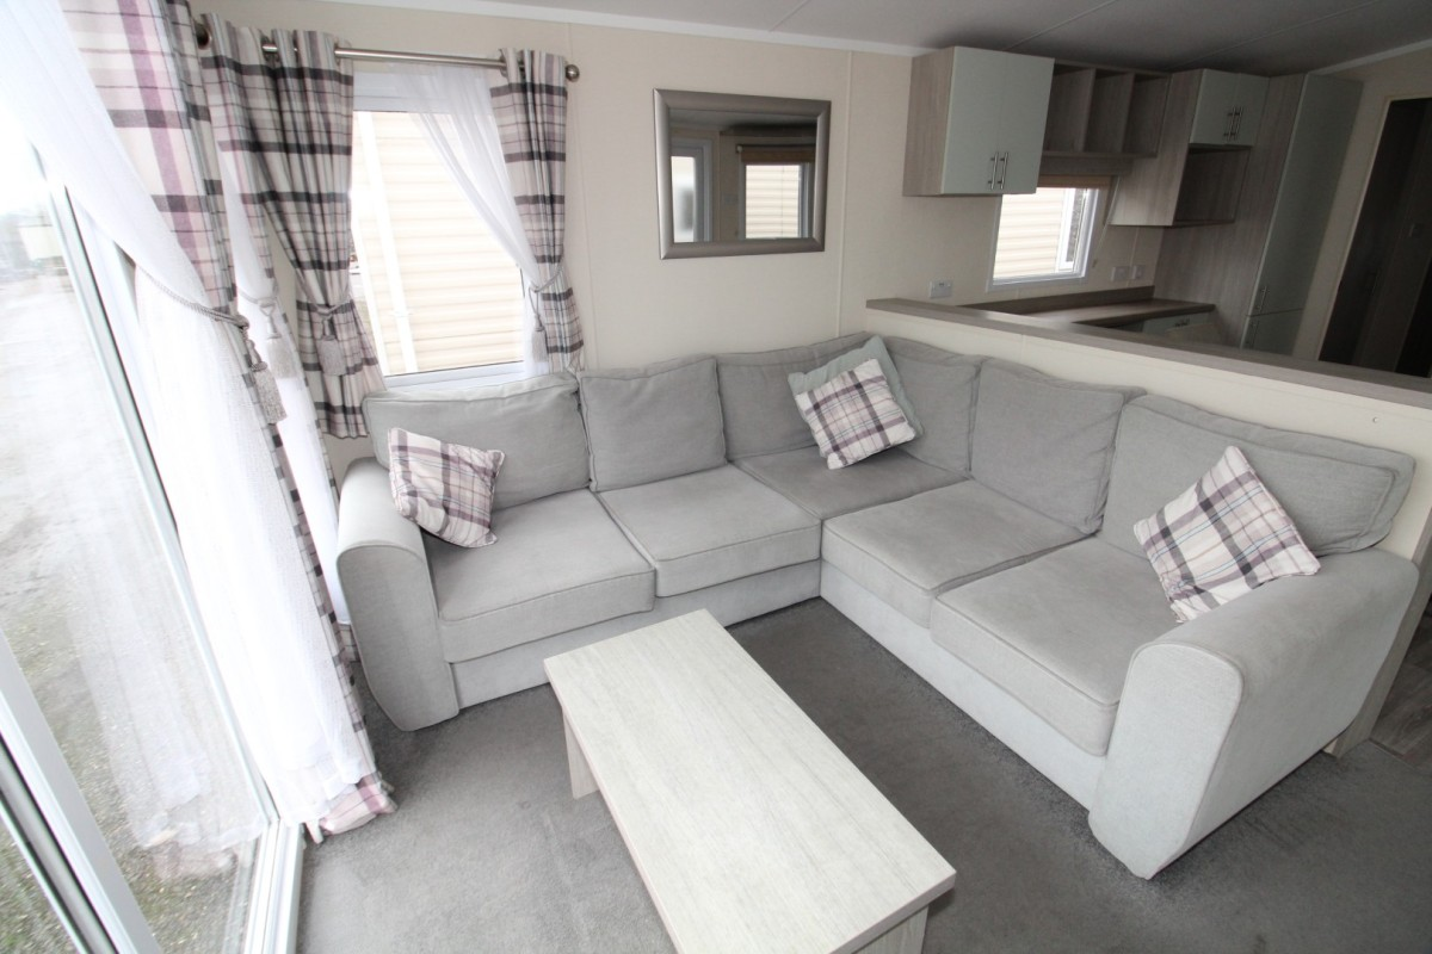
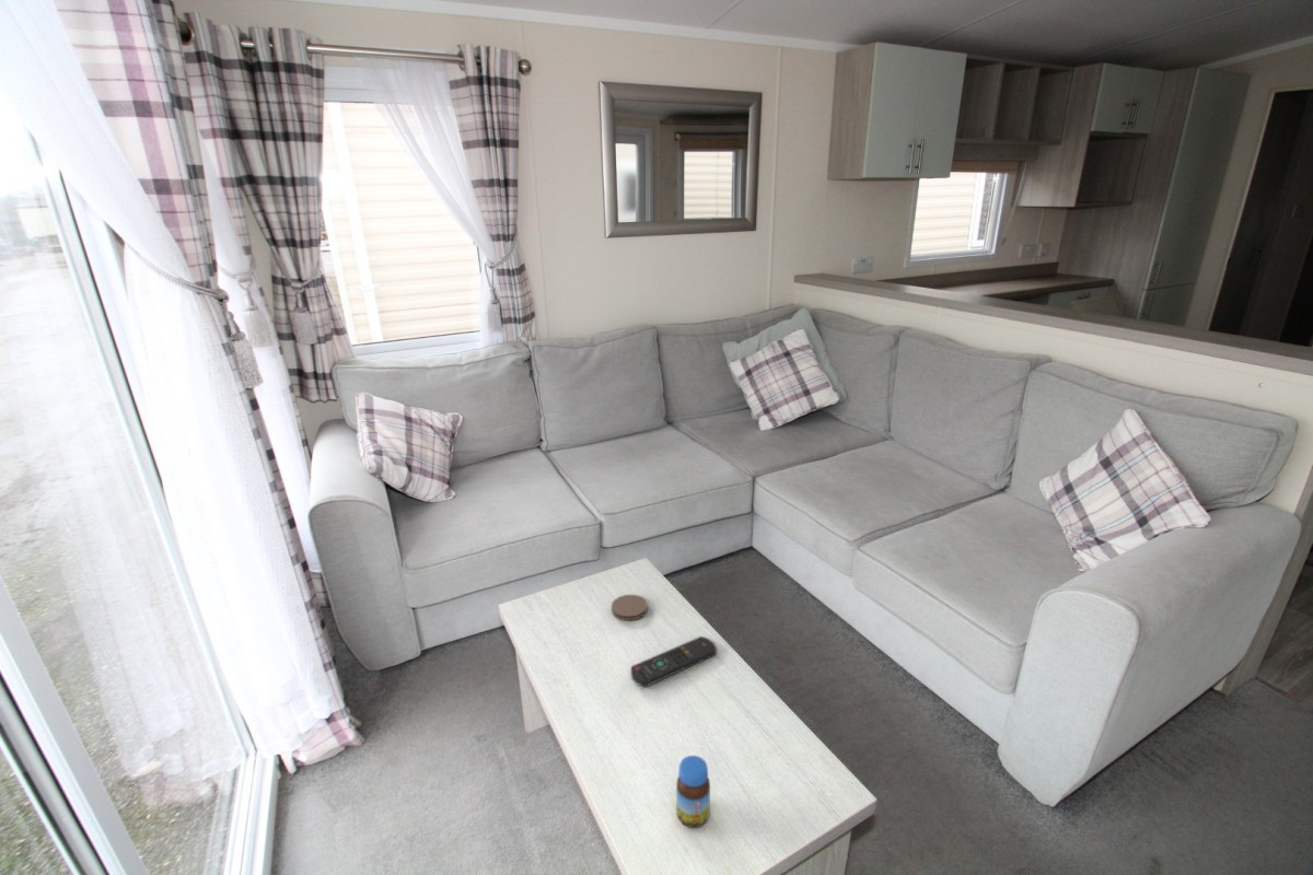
+ jar (693, 790)
+ coaster (629, 607)
+ remote control (674, 660)
